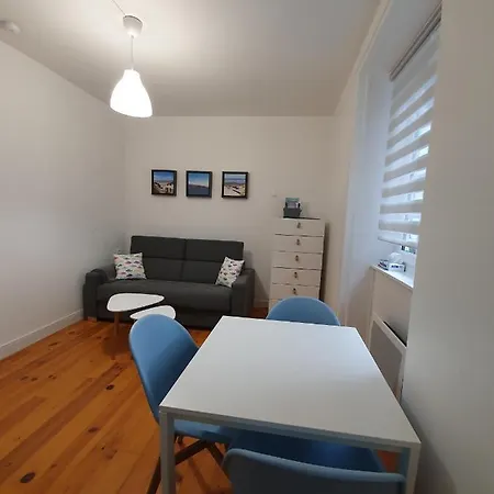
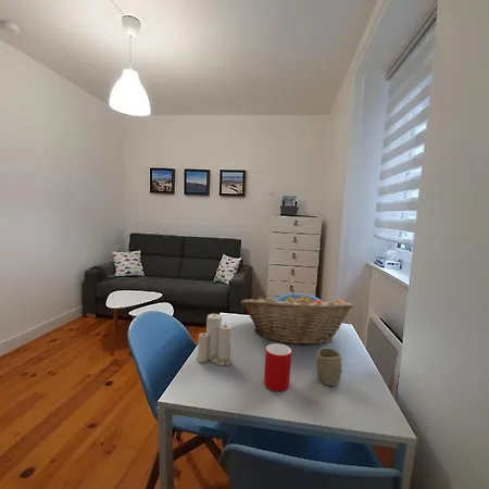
+ candle (214, 336)
+ cup (328, 366)
+ cup (277, 364)
+ fruit basket (294, 312)
